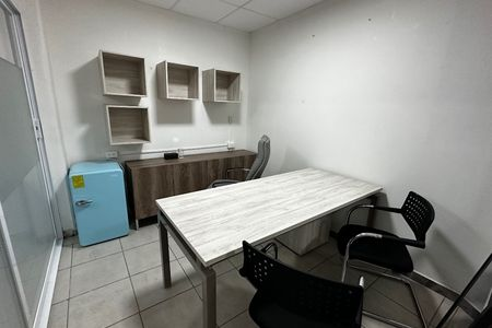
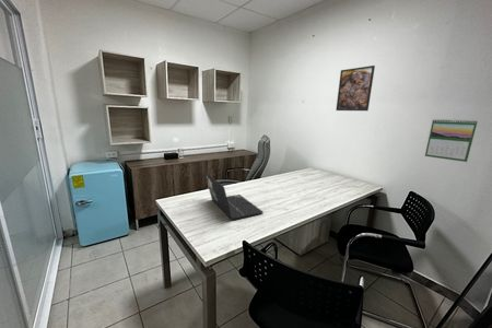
+ laptop (235, 195)
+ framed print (353, 90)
+ calendar (449, 139)
